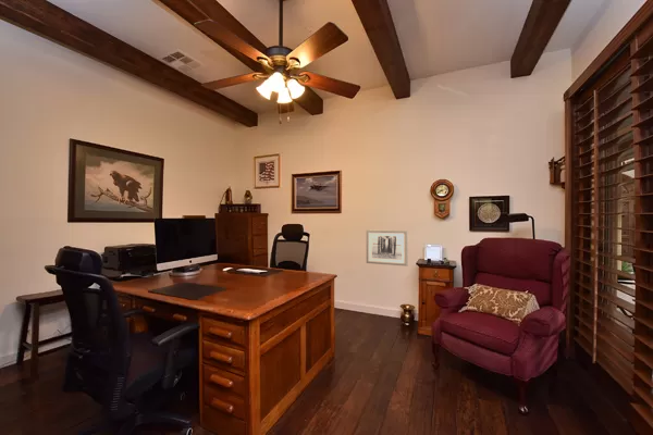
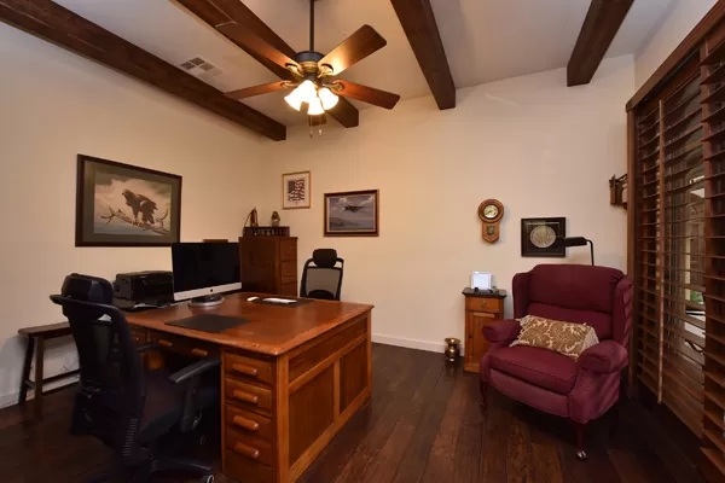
- wall art (386, 247)
